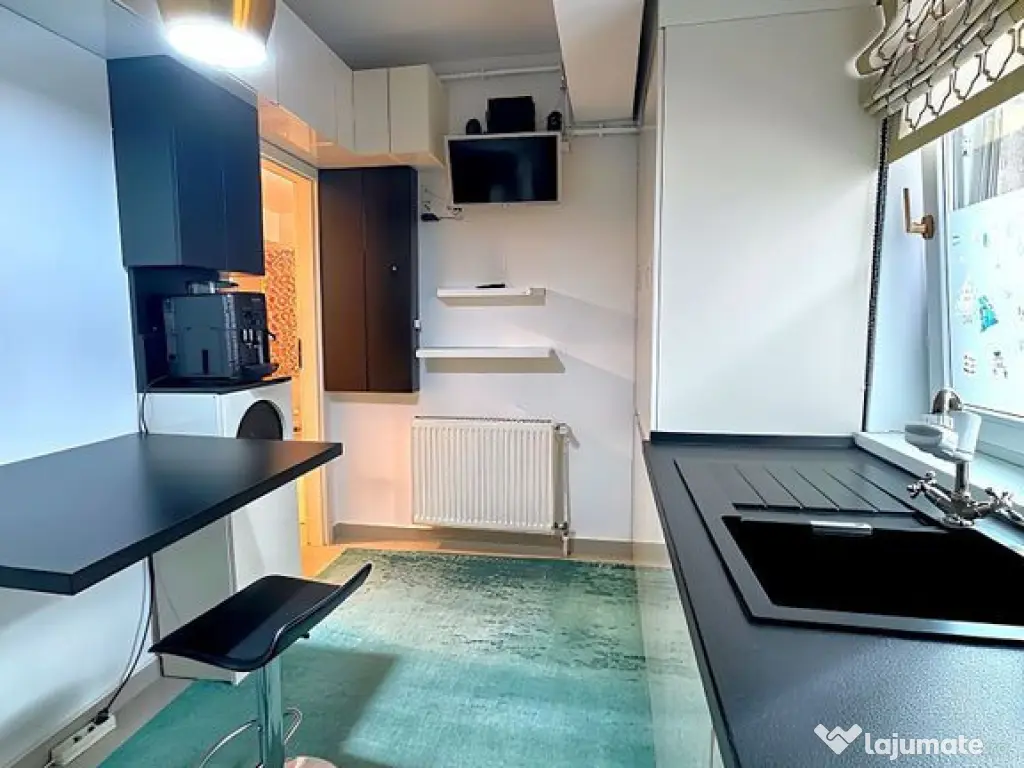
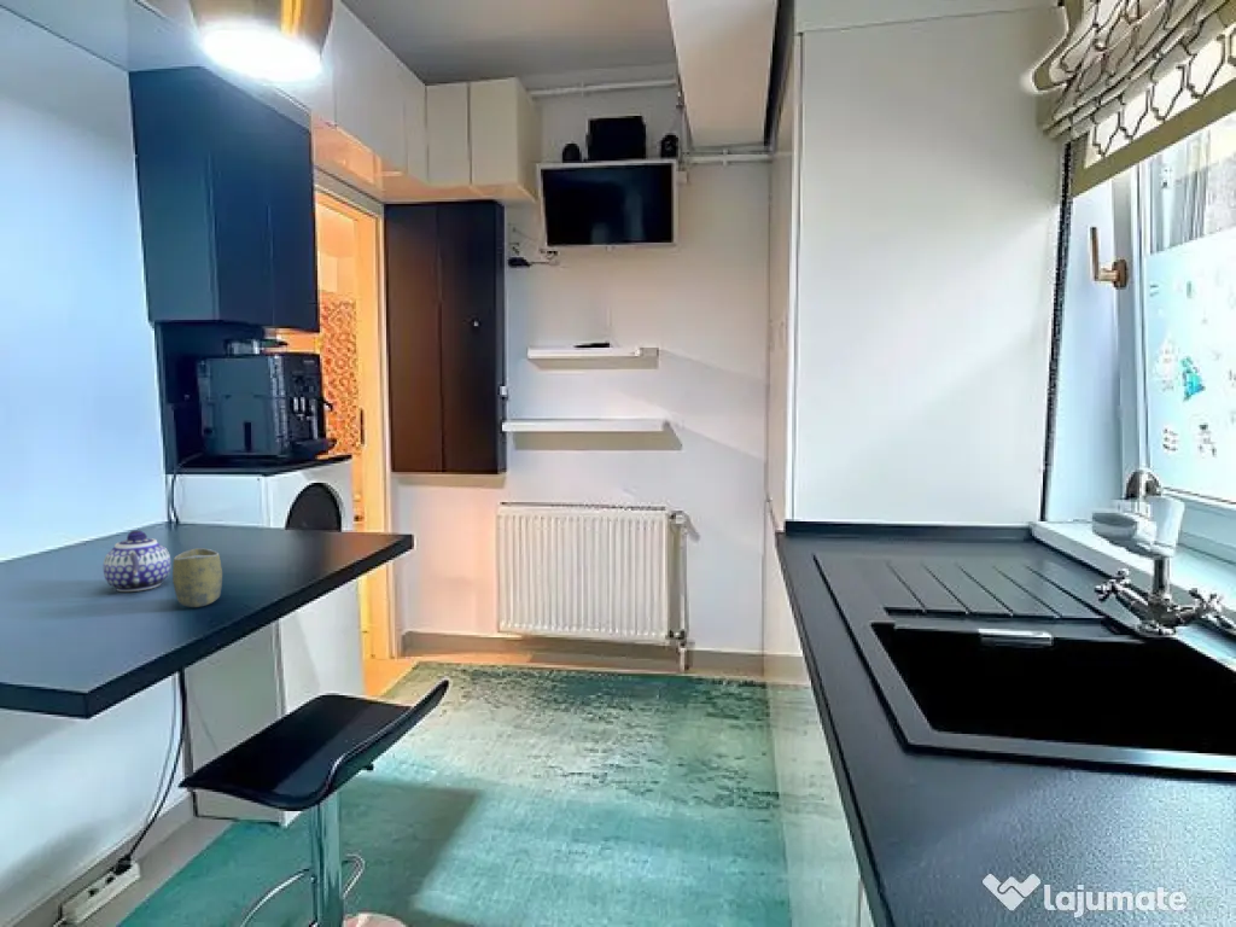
+ teapot (136, 558)
+ cup (198, 577)
